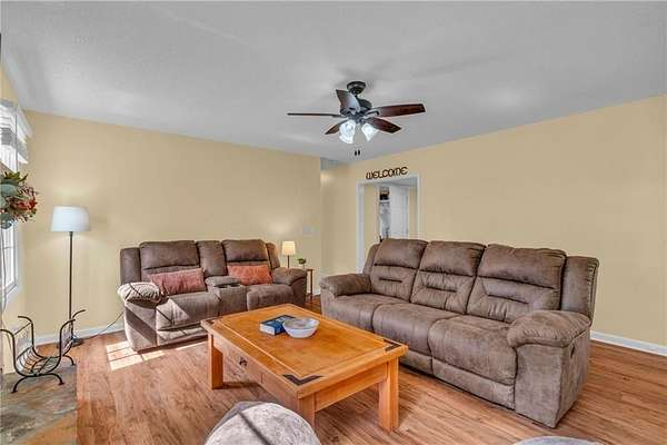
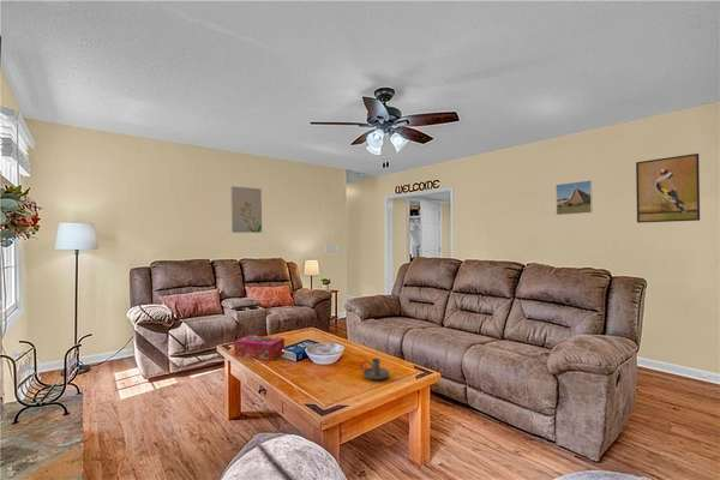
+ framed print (666, 190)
+ wall art (246, 210)
+ candle holder (373, 367)
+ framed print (572, 198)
+ tissue box (259, 347)
